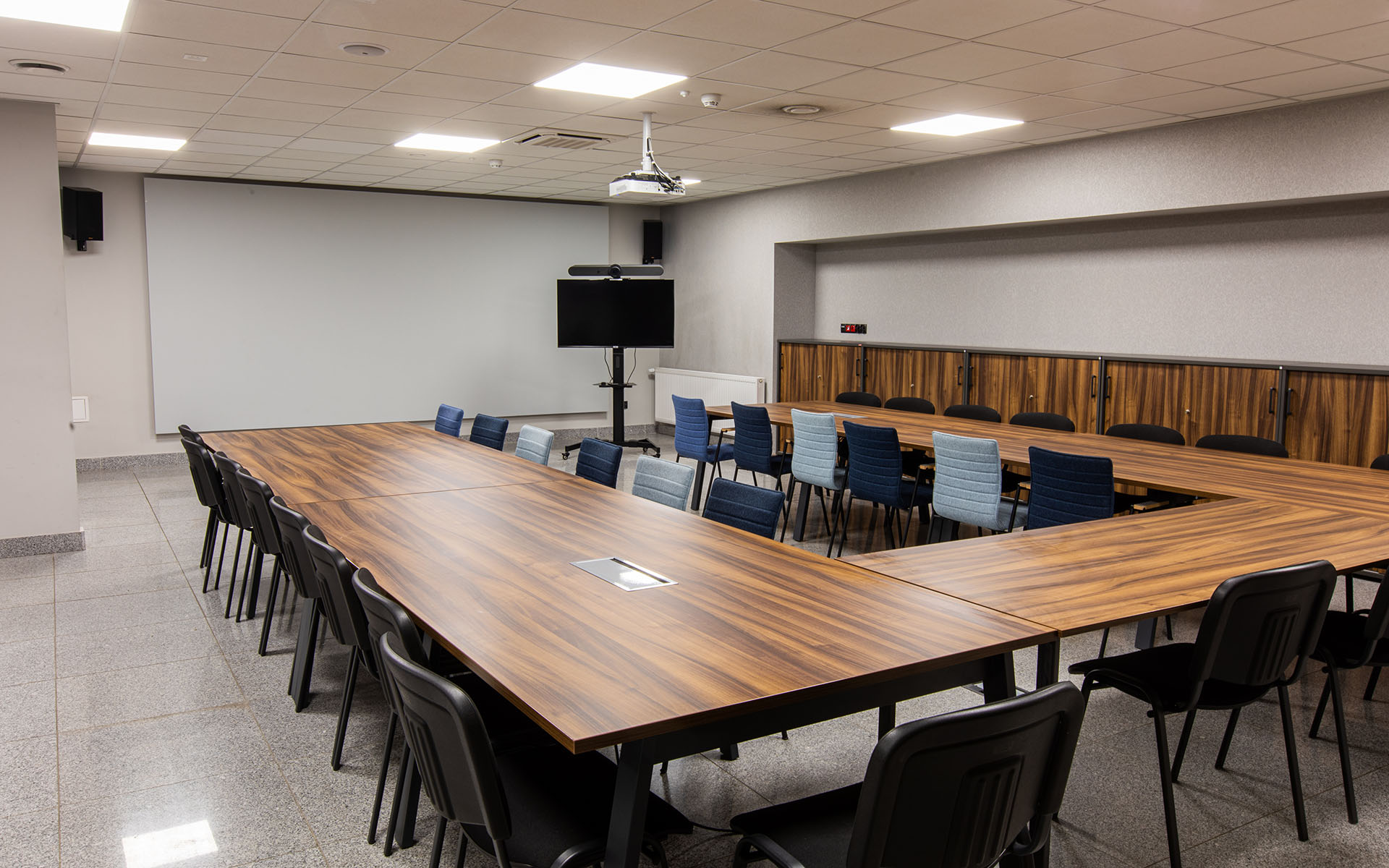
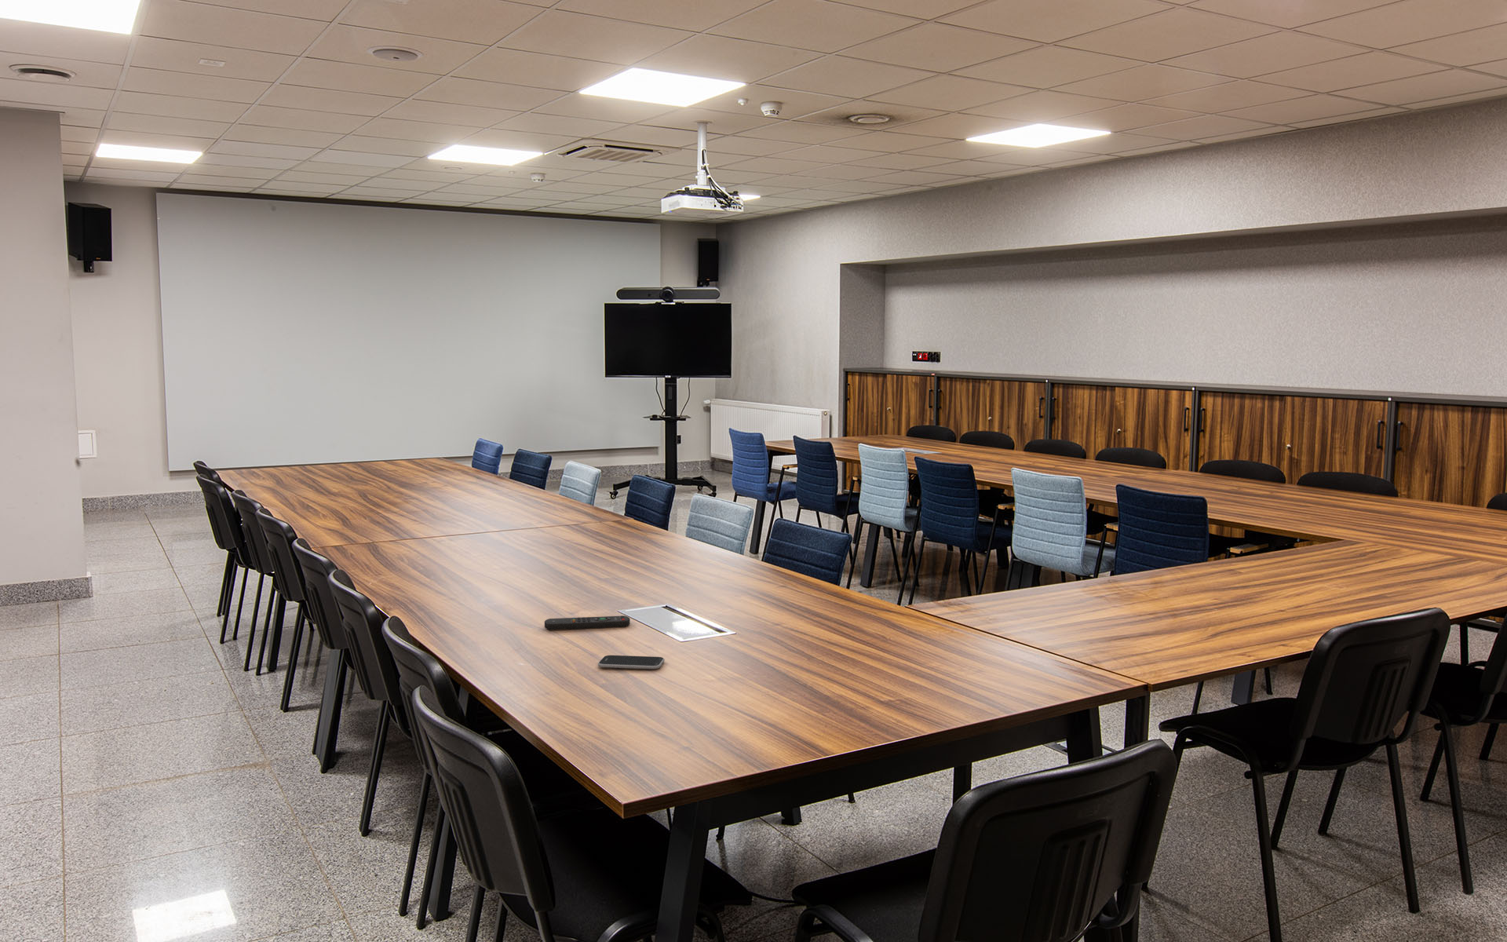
+ smartphone (631, 662)
+ remote control (587, 622)
